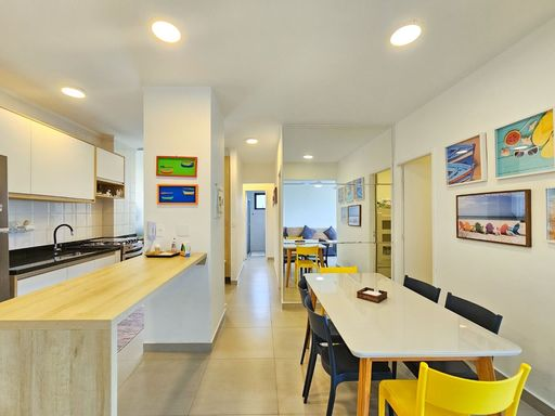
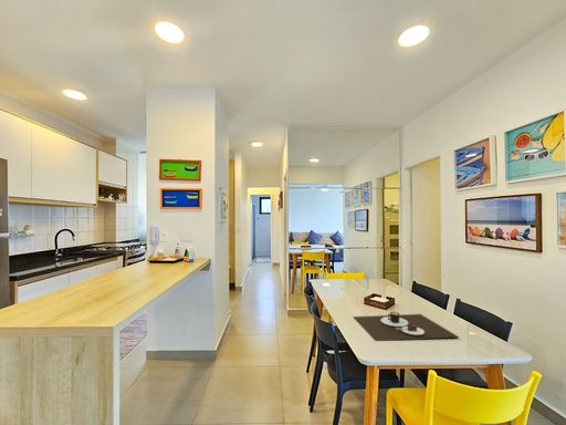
+ place mat (400, 321)
